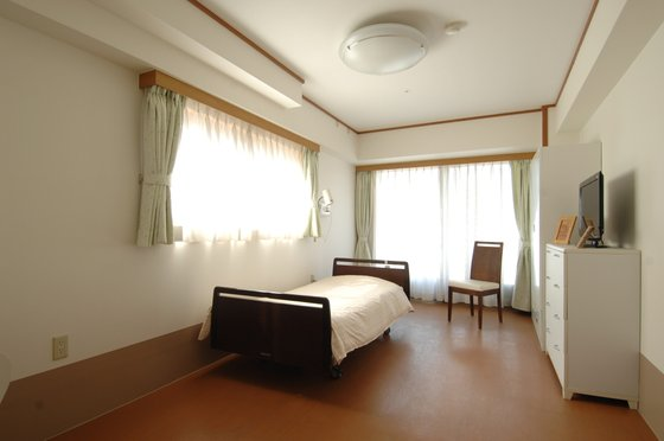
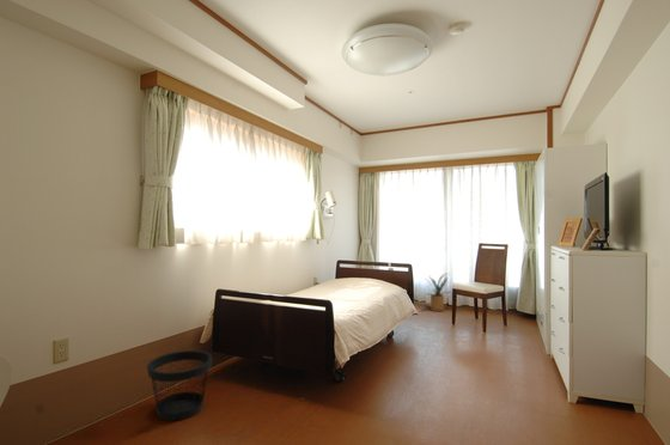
+ wastebasket (179, 383)
+ house plant (437, 291)
